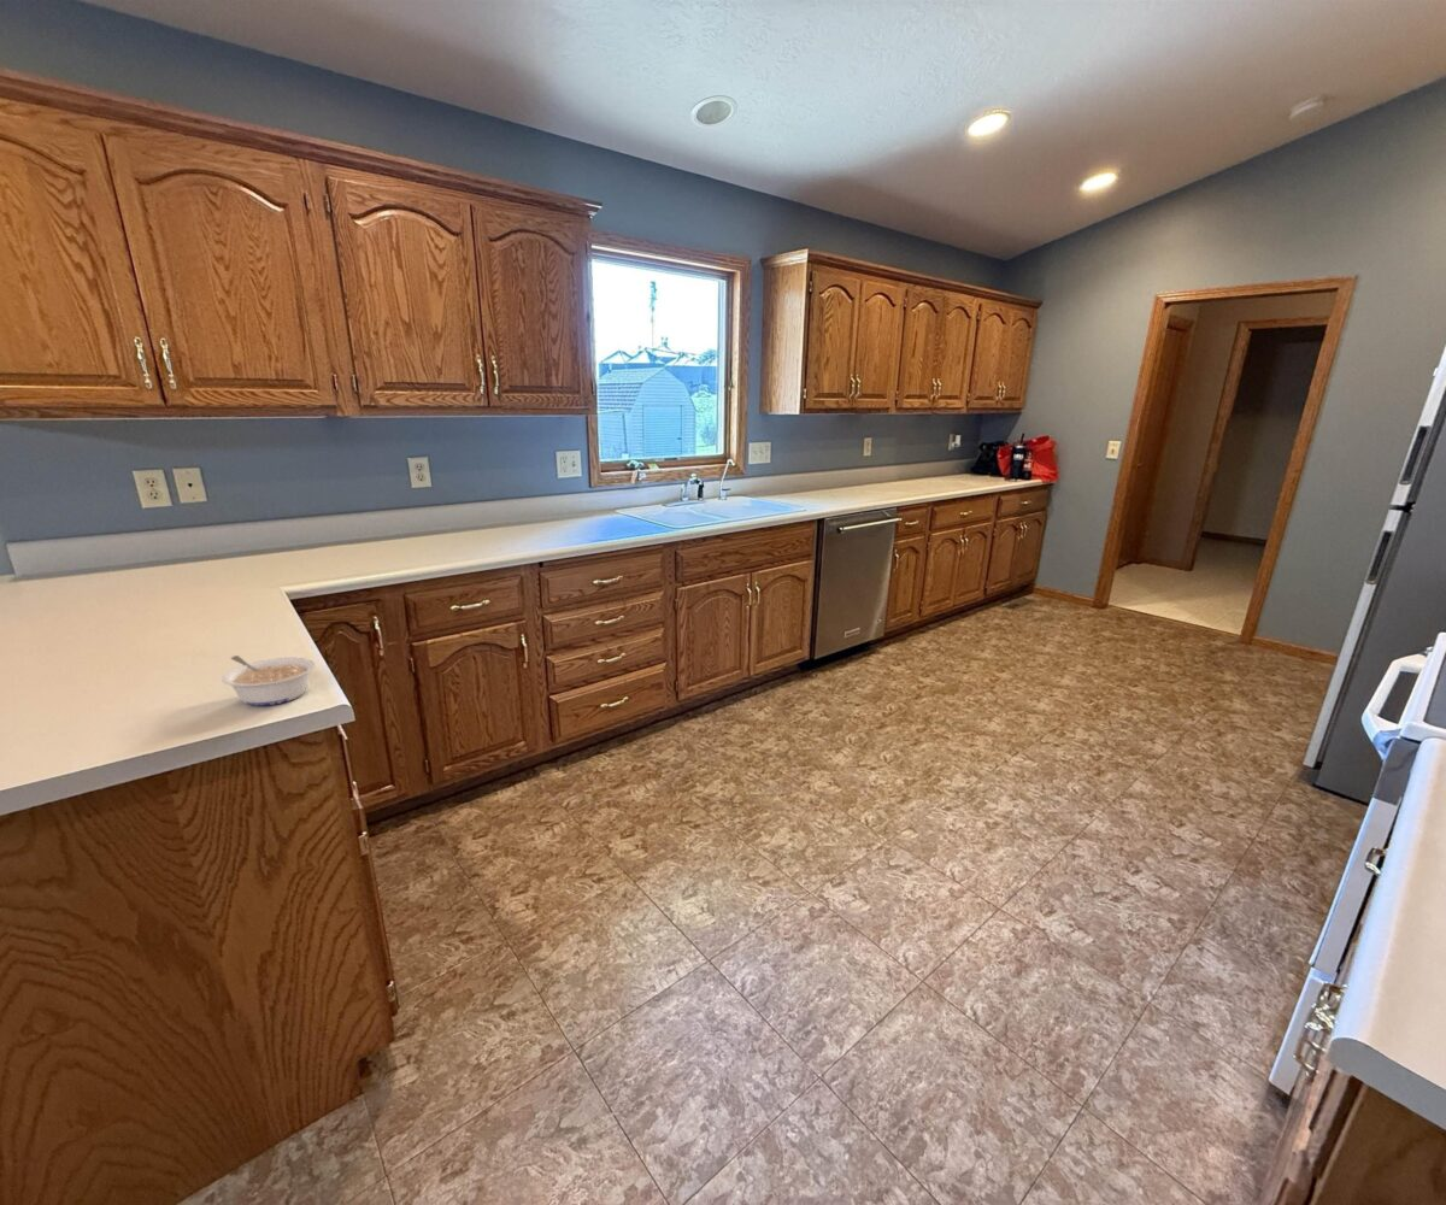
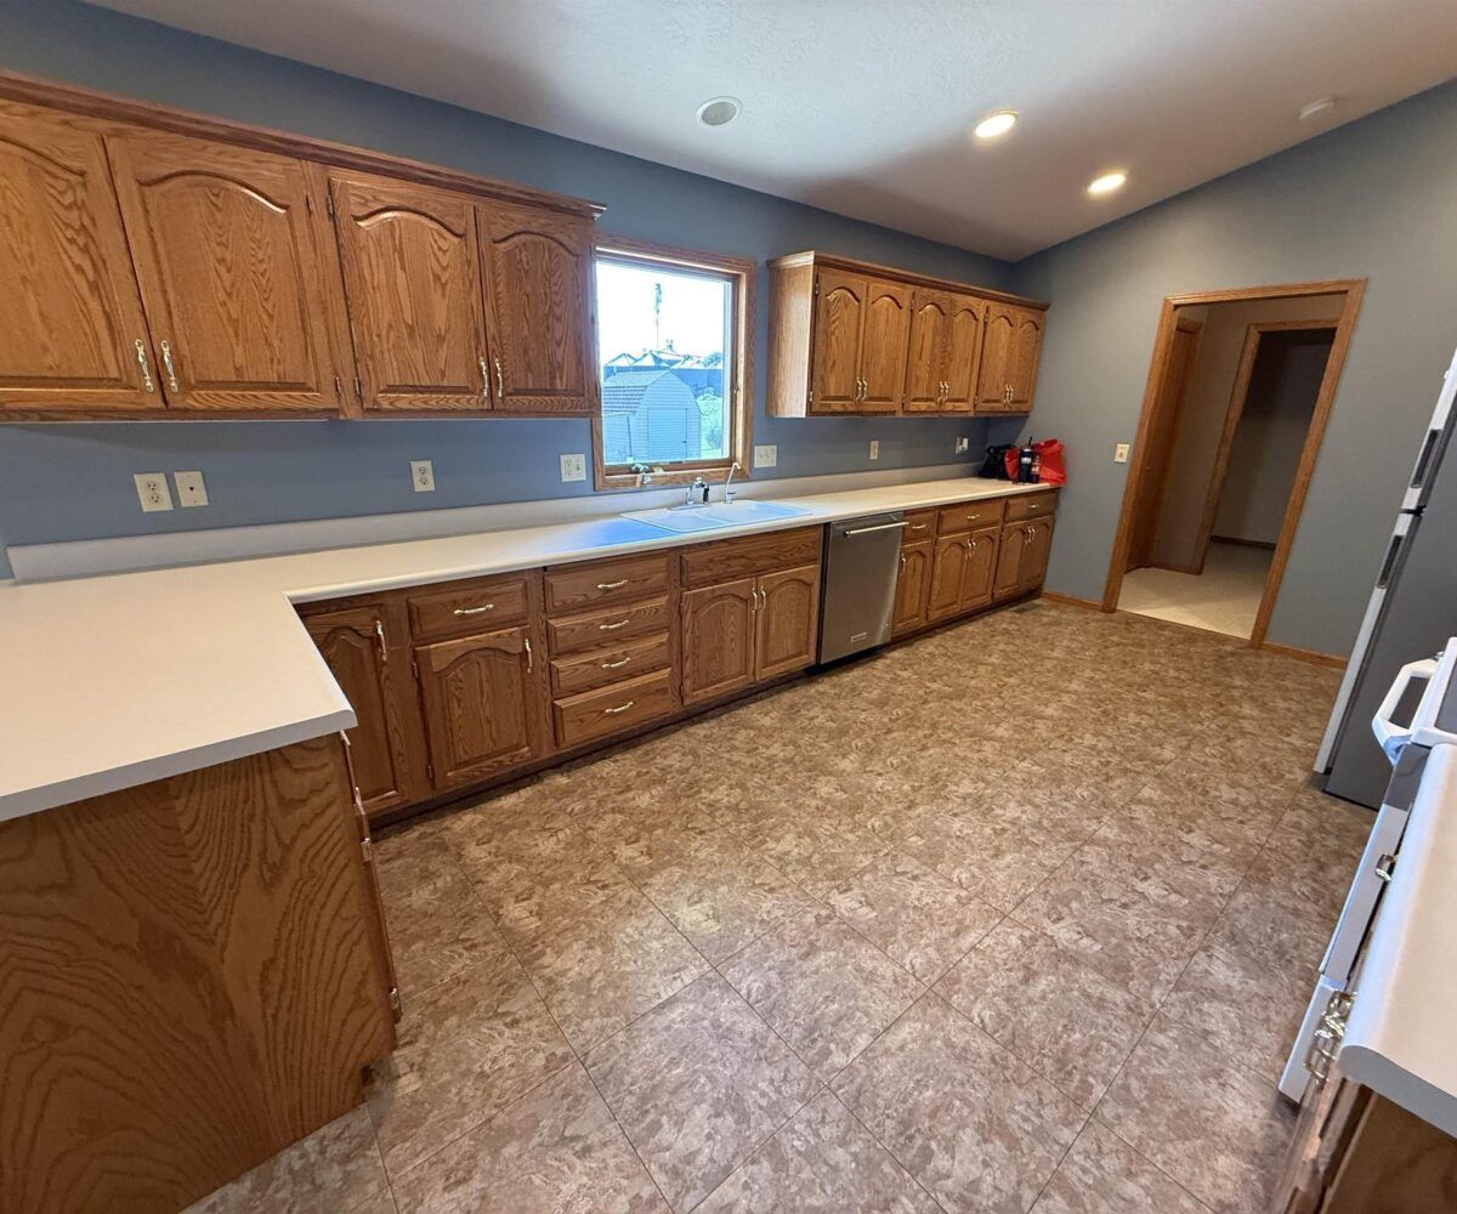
- legume (268, 680)
